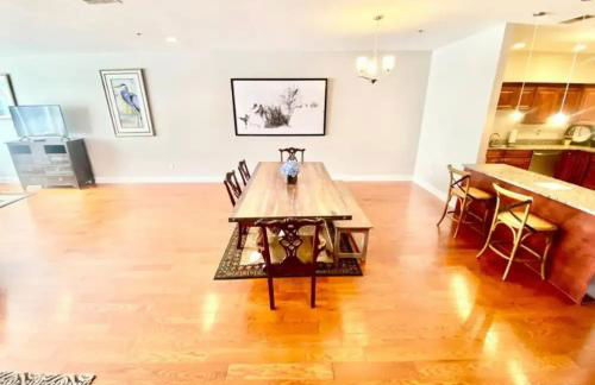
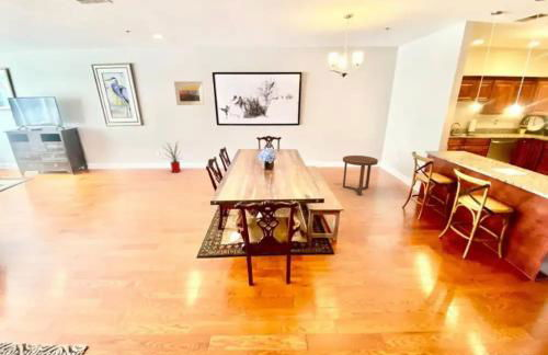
+ house plant (174, 156)
+ side table (359, 175)
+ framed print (189, 93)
